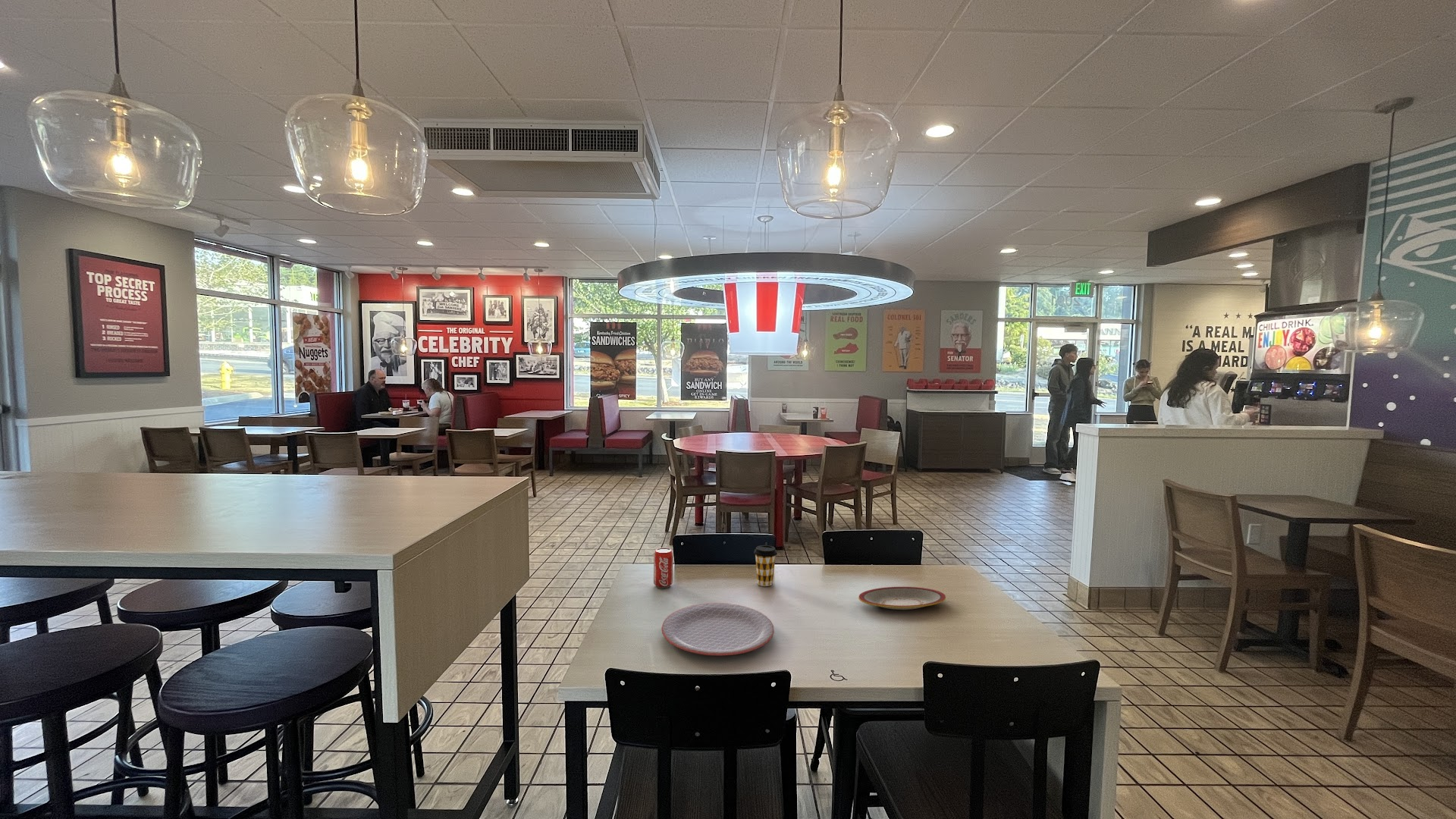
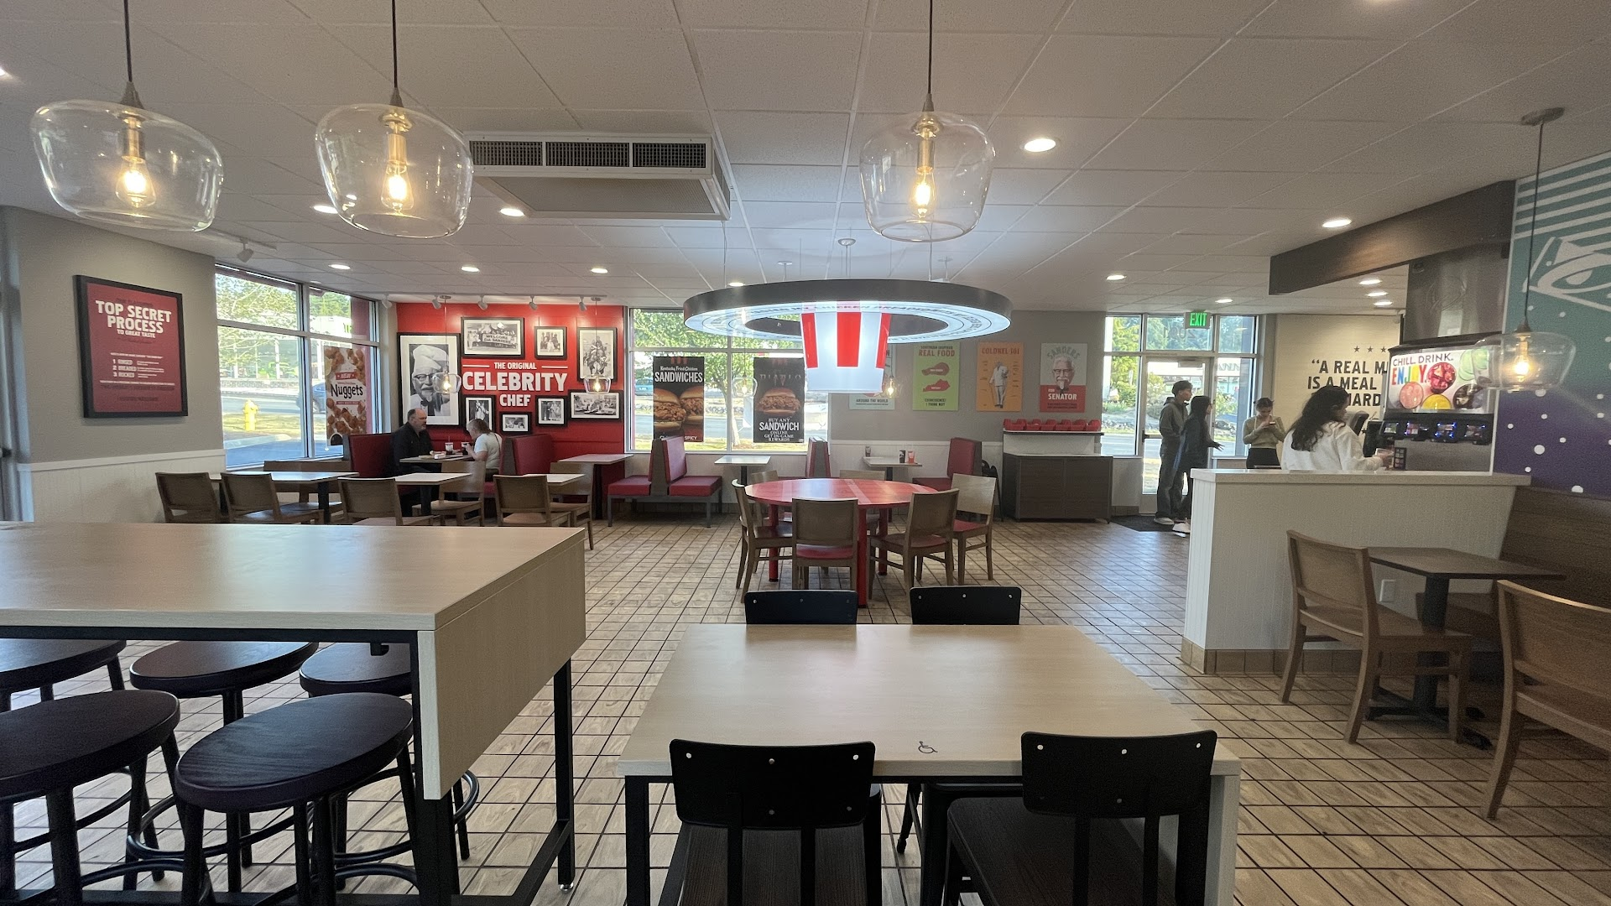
- plate (902, 600)
- plate (717, 630)
- beverage can (663, 568)
- coffee cup (765, 566)
